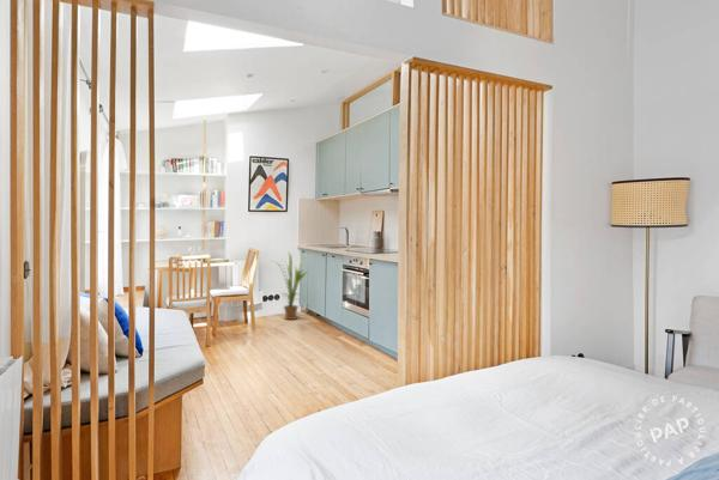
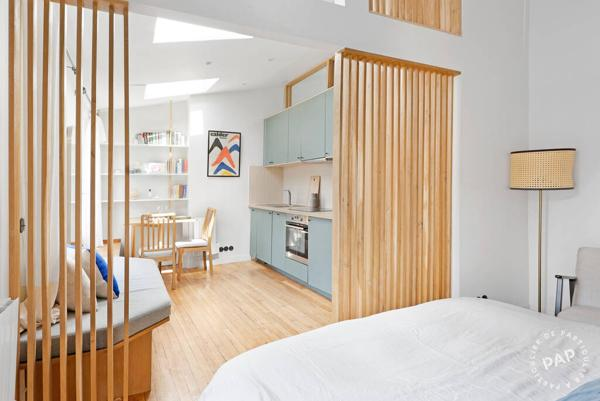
- house plant (289, 285)
